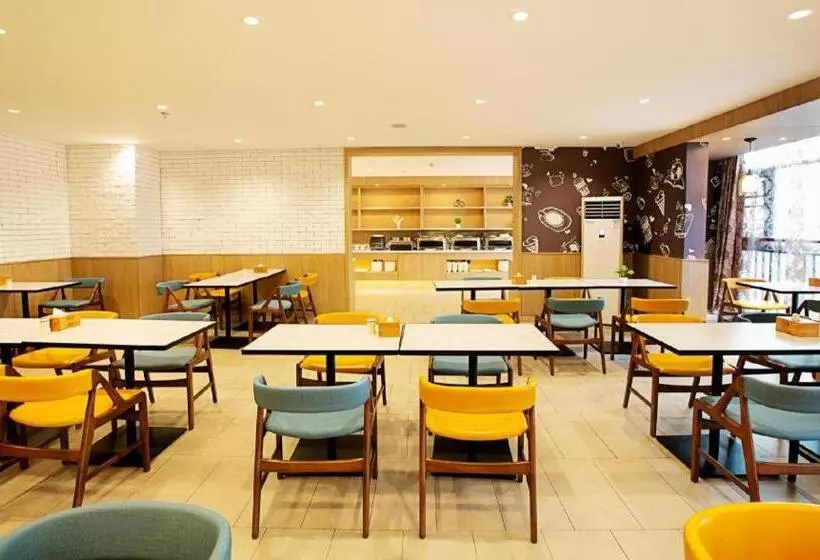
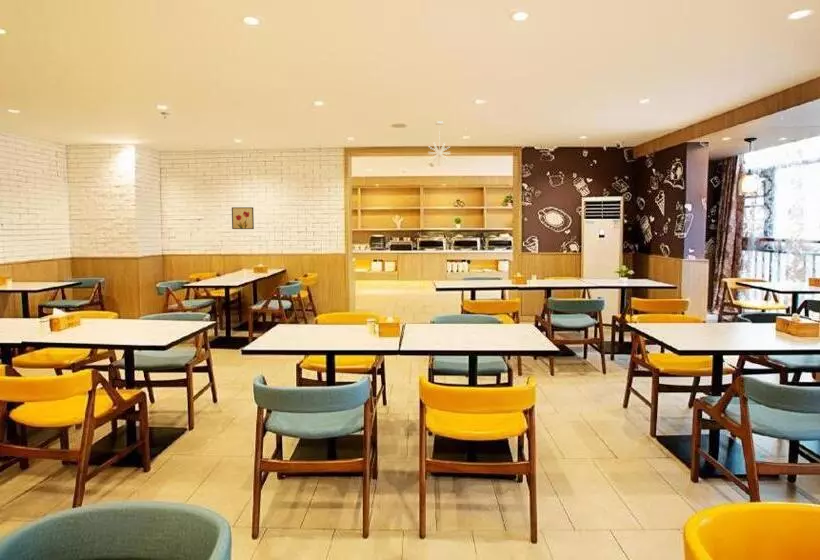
+ pendant light (439, 143)
+ wall art (242, 218)
